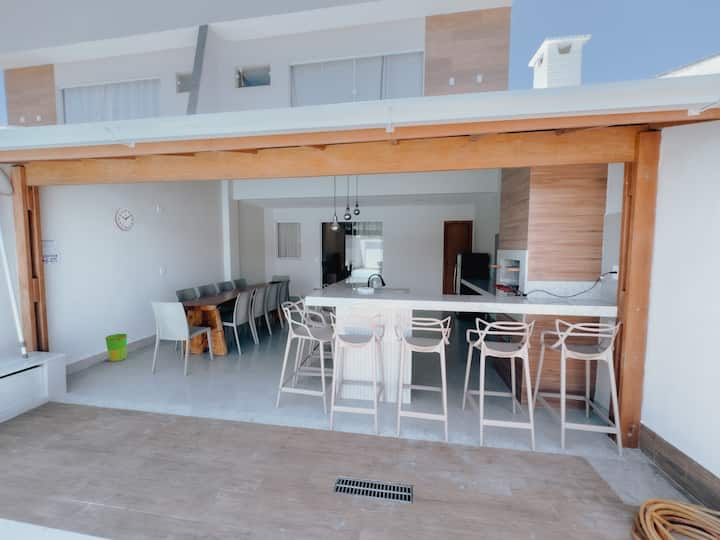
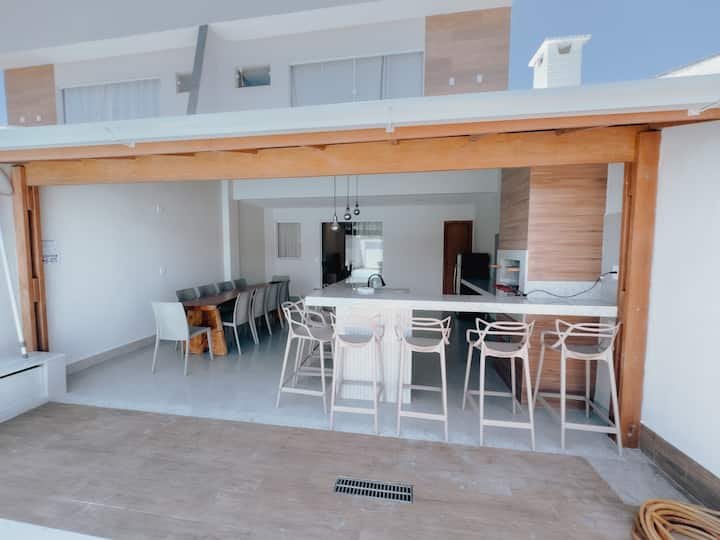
- wall clock (125, 219)
- waste bin (117, 347)
